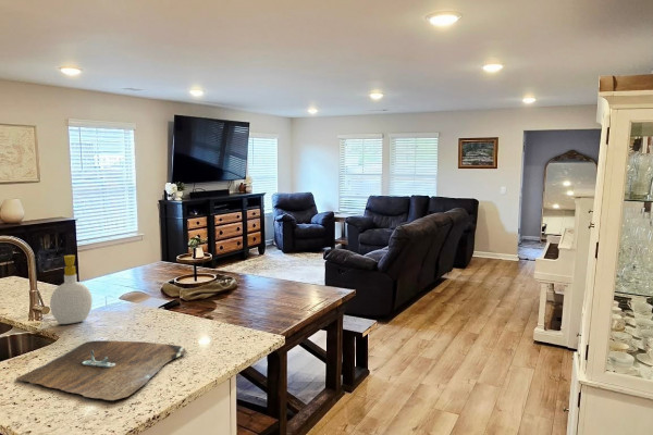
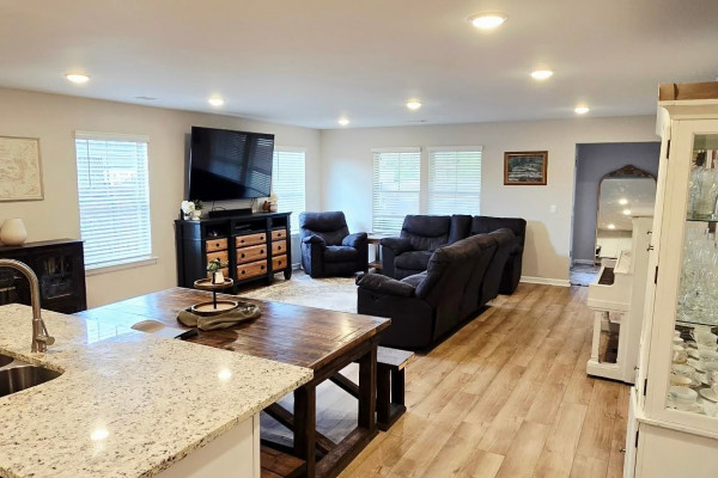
- soap bottle (71, 288)
- cutting board (109, 357)
